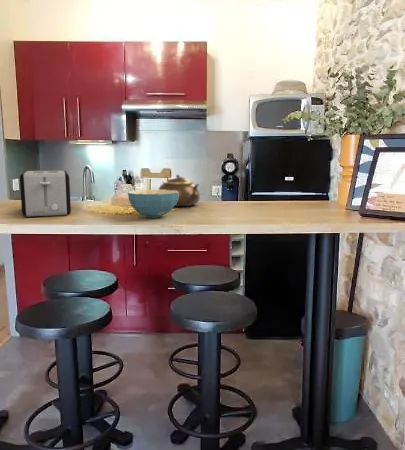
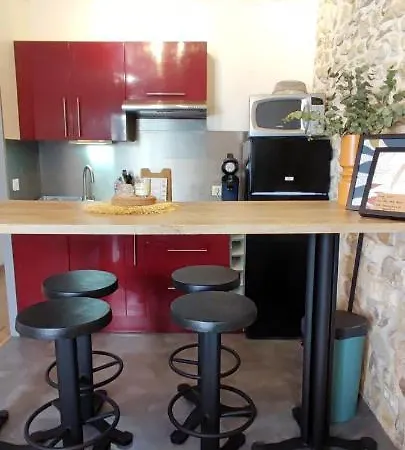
- toaster (46, 191)
- teapot (179, 189)
- cereal bowl (153, 204)
